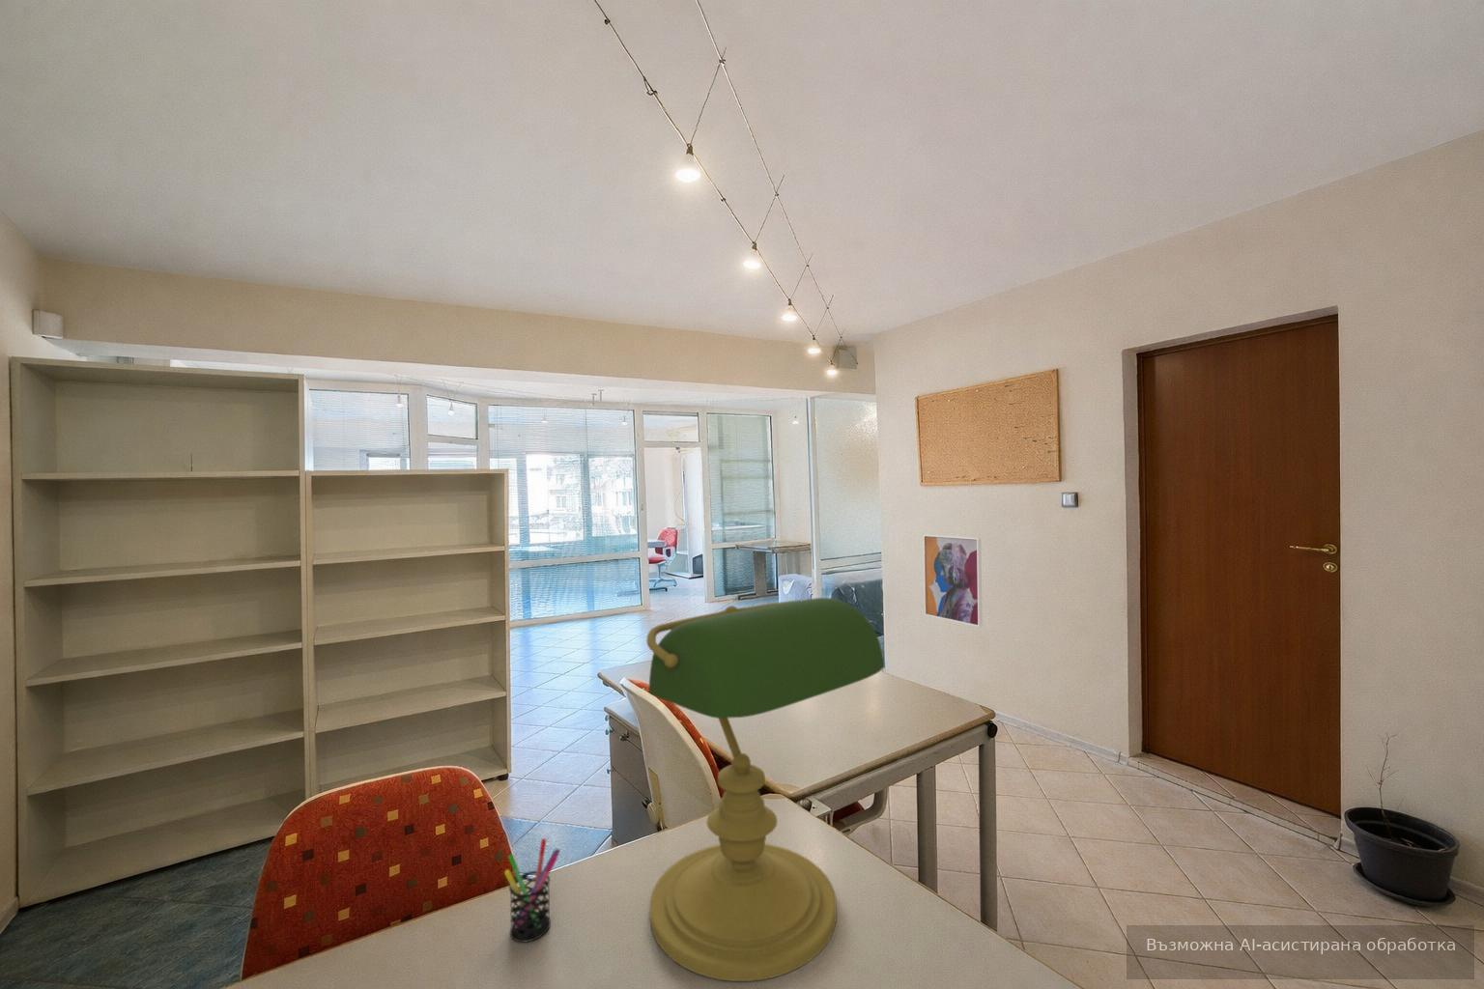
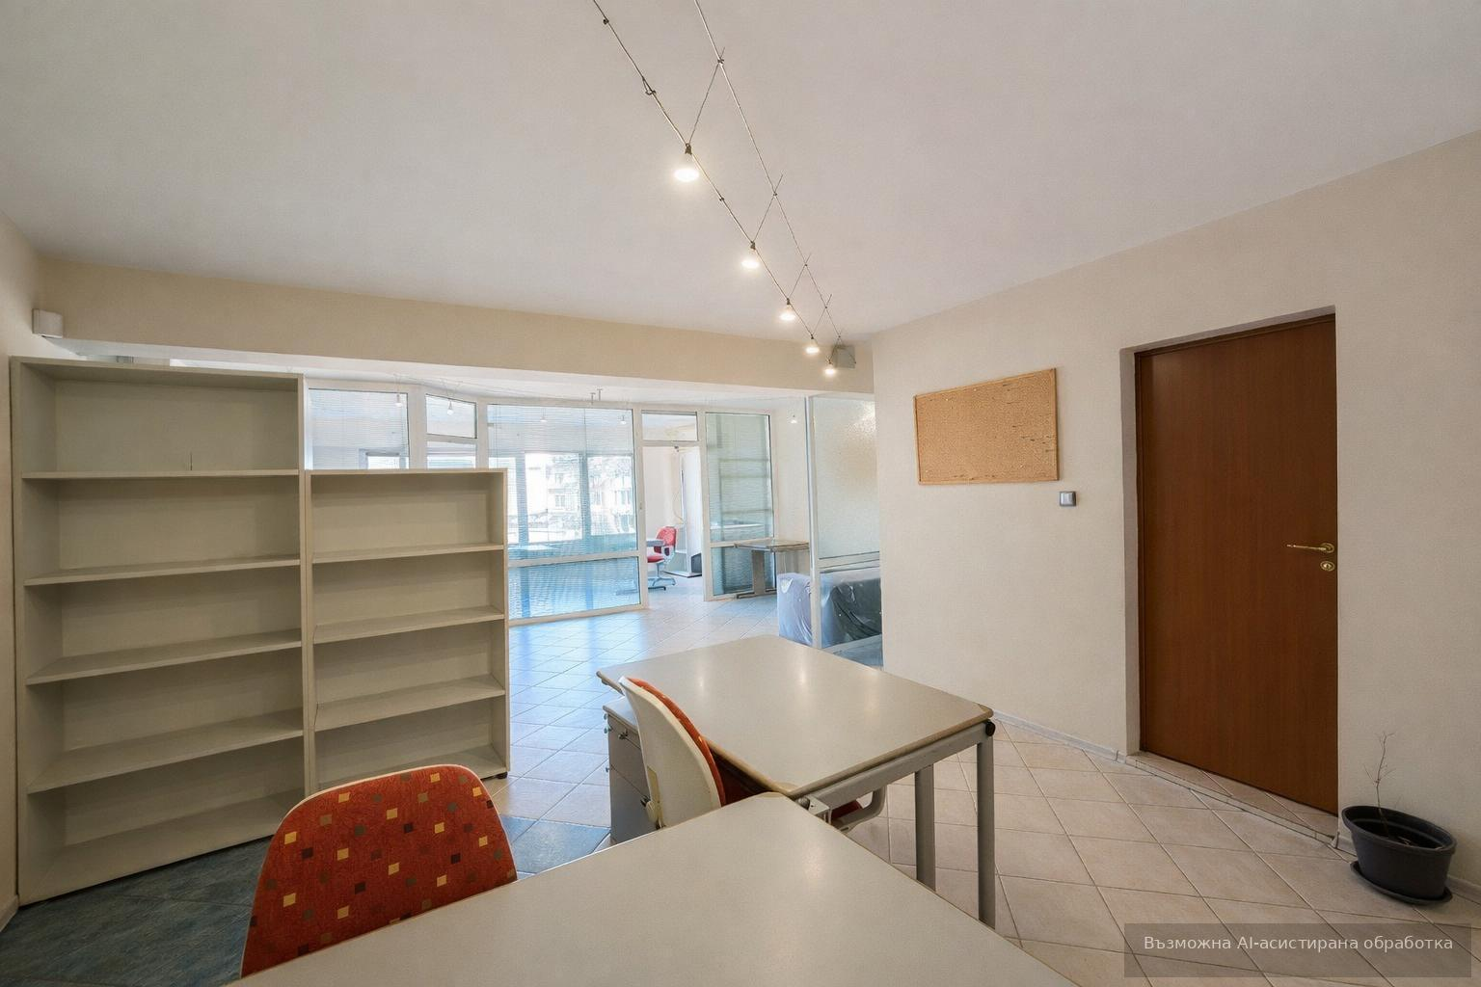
- pen holder (528, 886)
- desk lamp (751, 764)
- wall art (951, 577)
